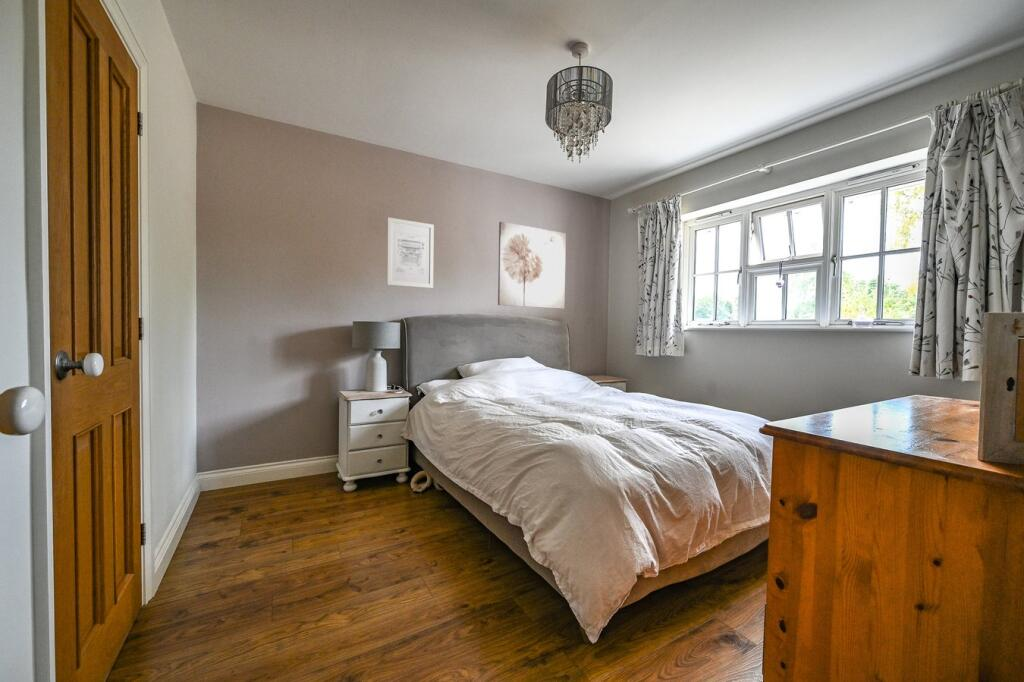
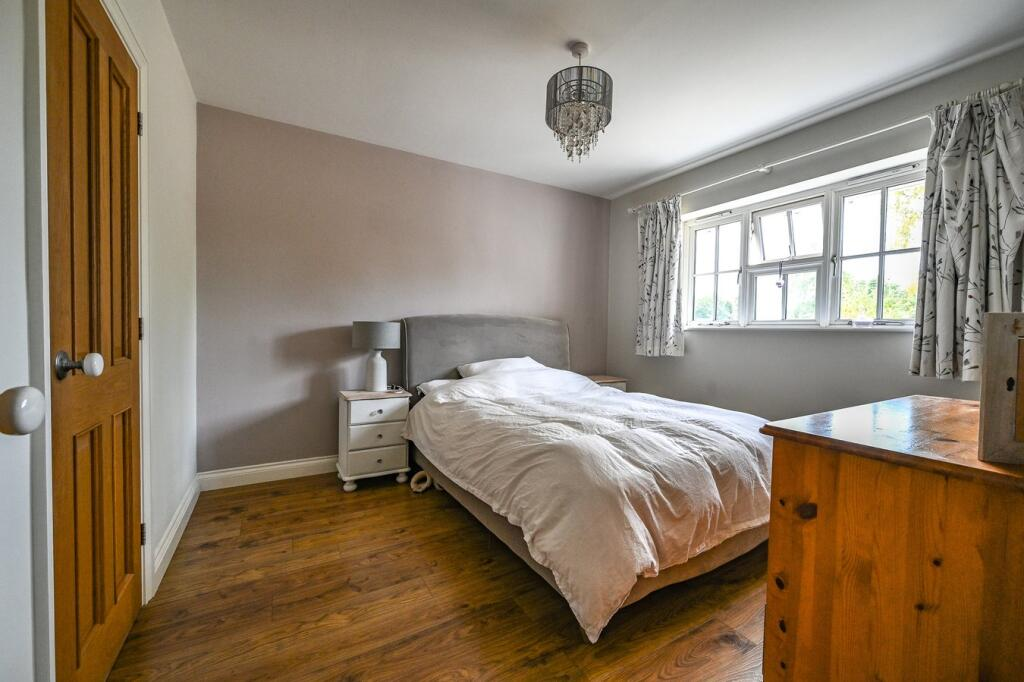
- wall art (411, 253)
- wall art (533, 267)
